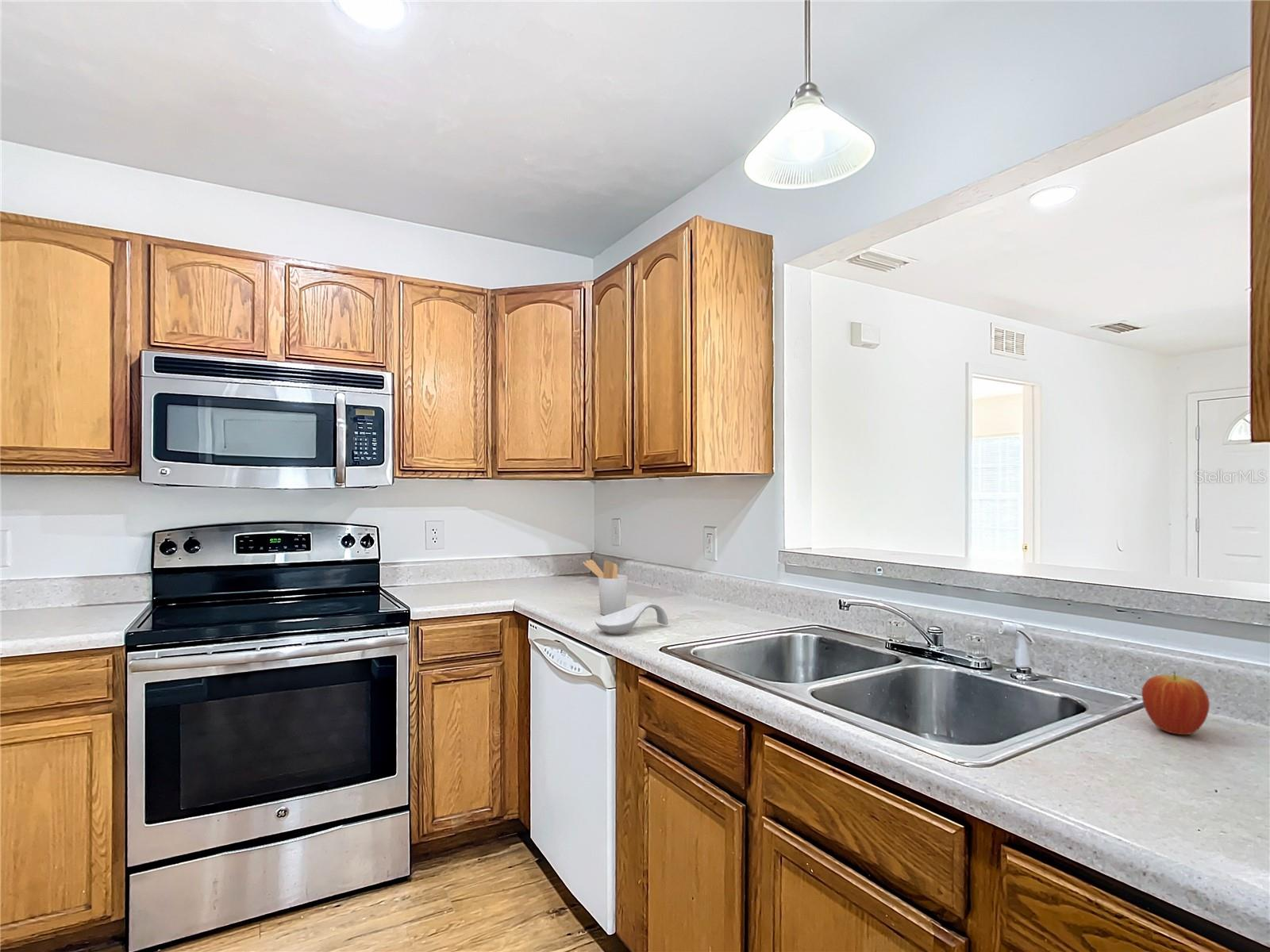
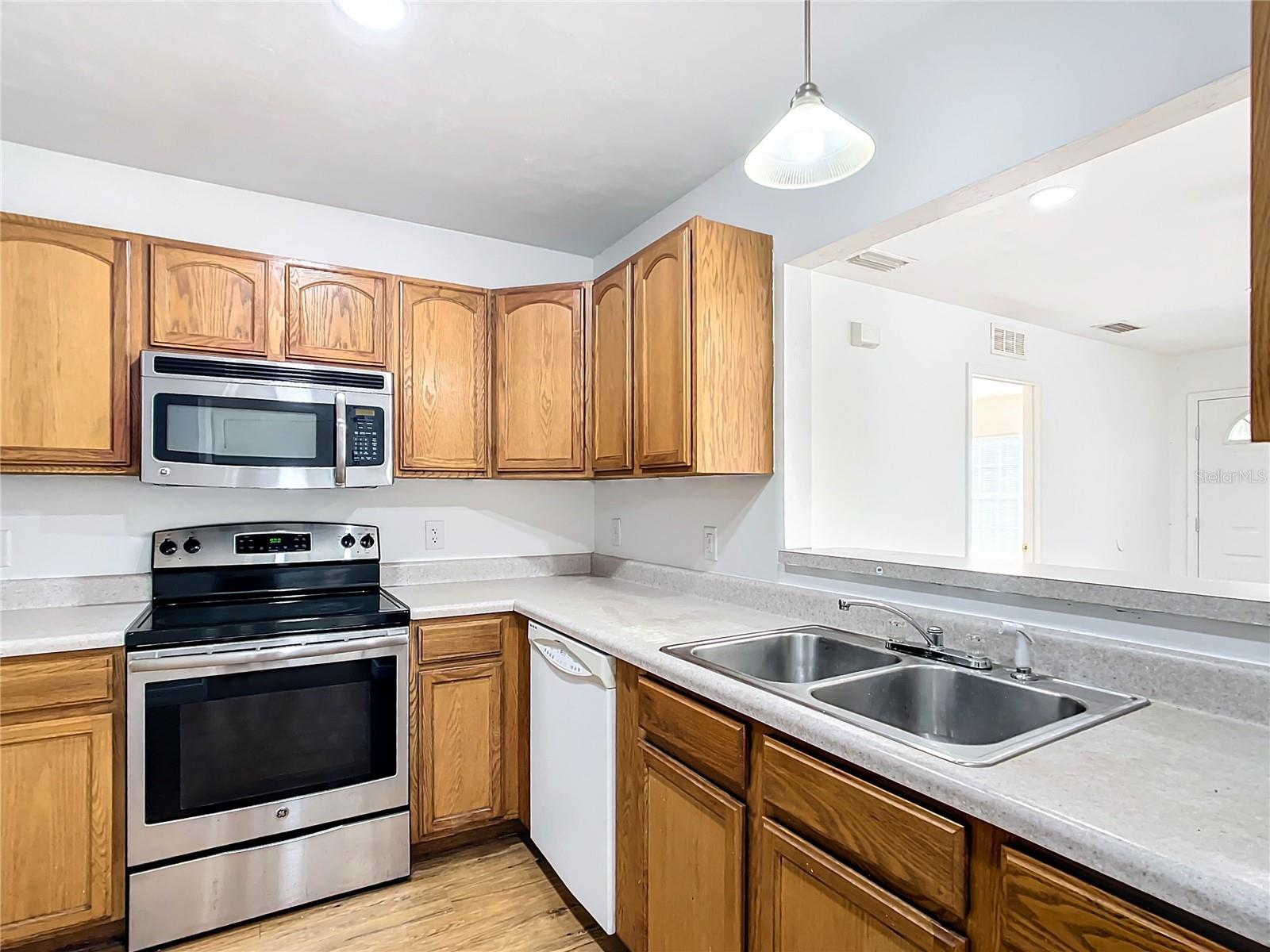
- fruit (1174, 701)
- utensil holder (605, 585)
- spoon rest (632, 617)
